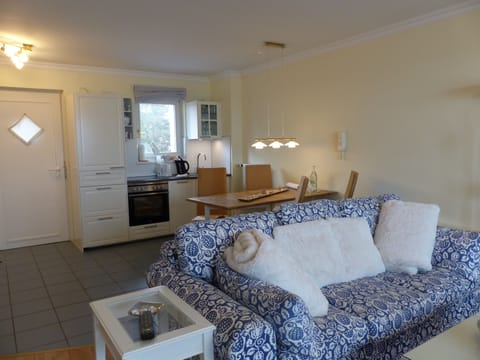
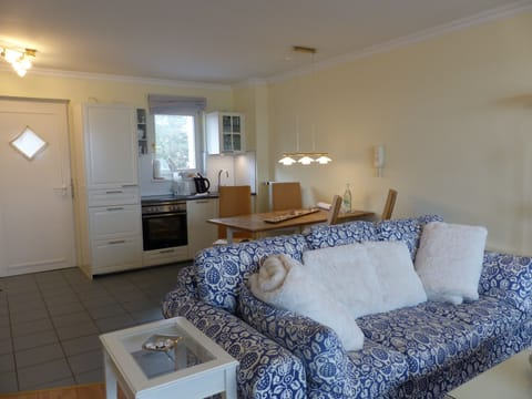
- remote control (146, 324)
